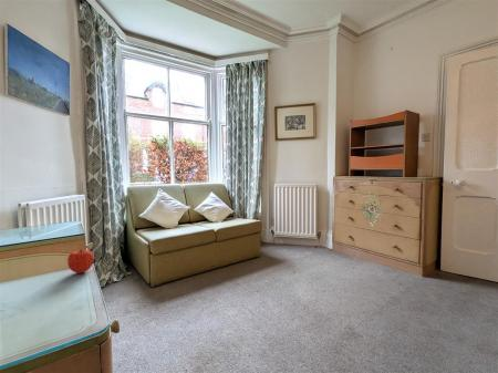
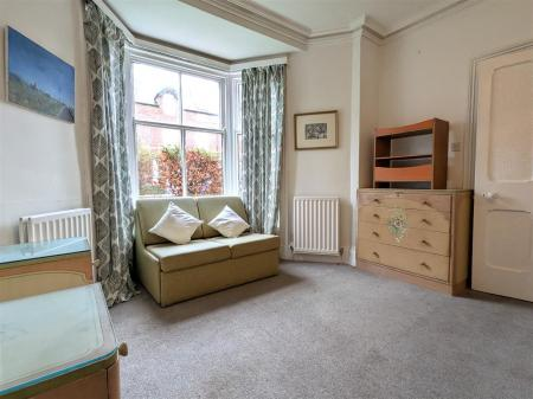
- fruit (81, 260)
